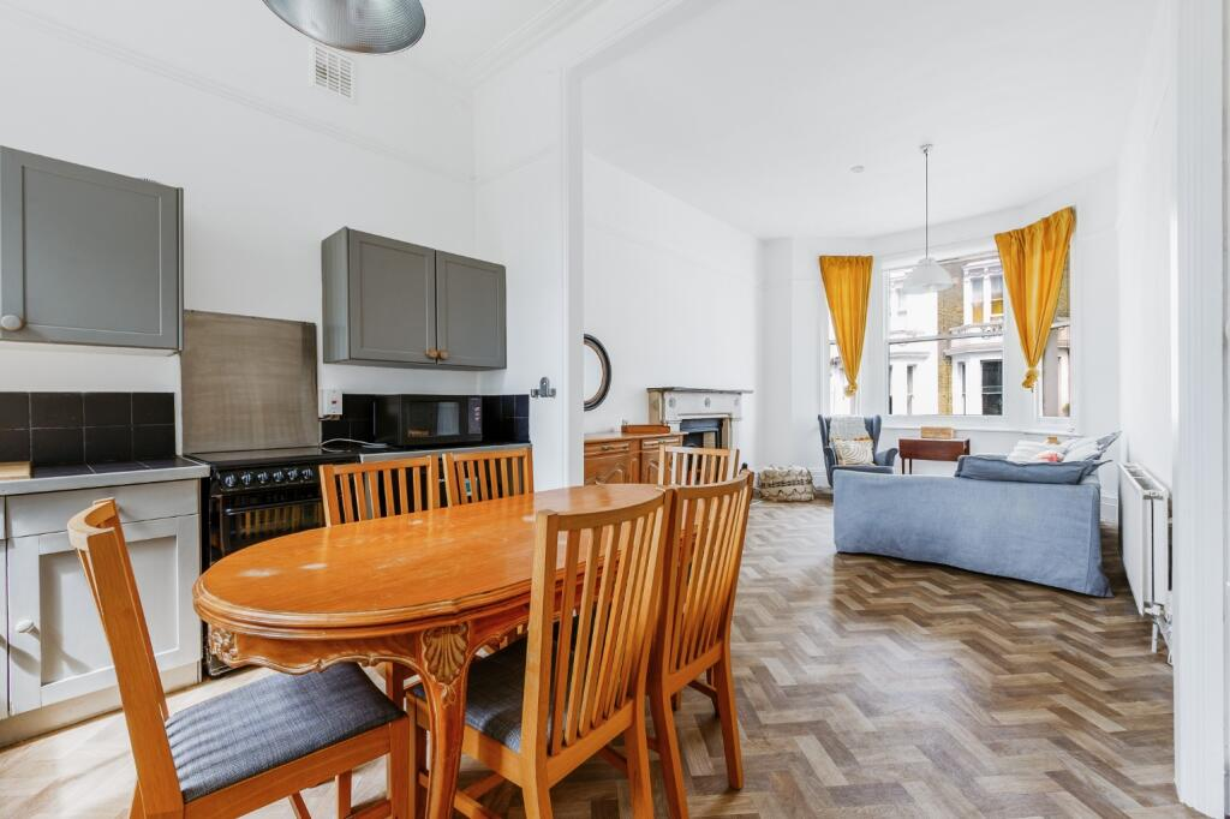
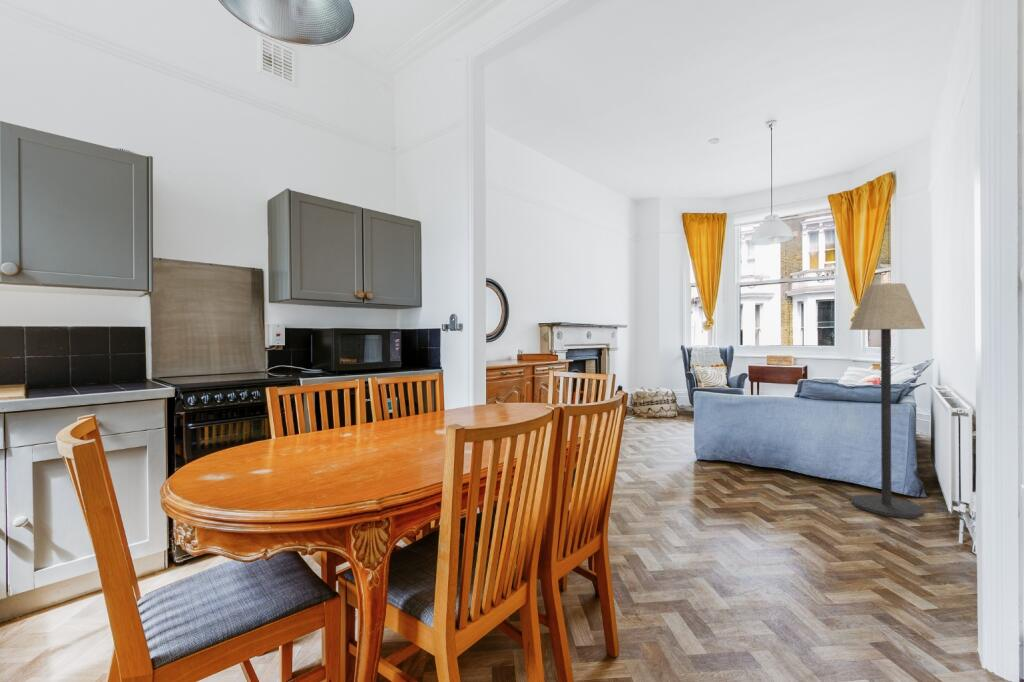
+ floor lamp (886, 396)
